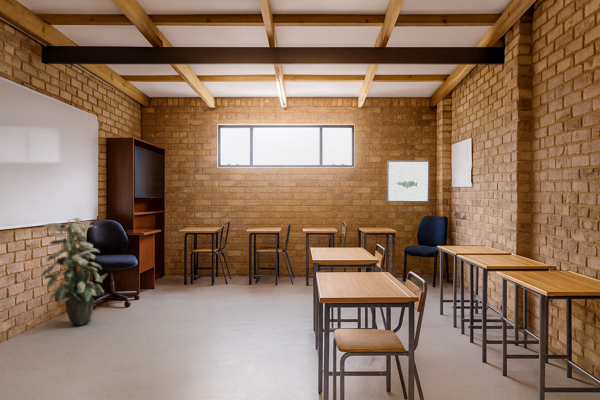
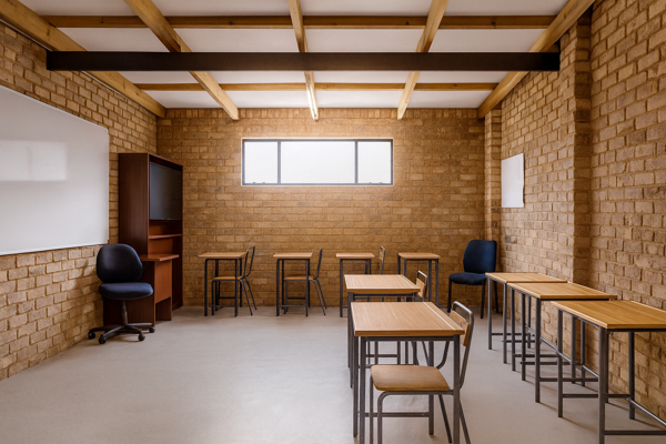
- wall art (407, 181)
- indoor plant (74, 271)
